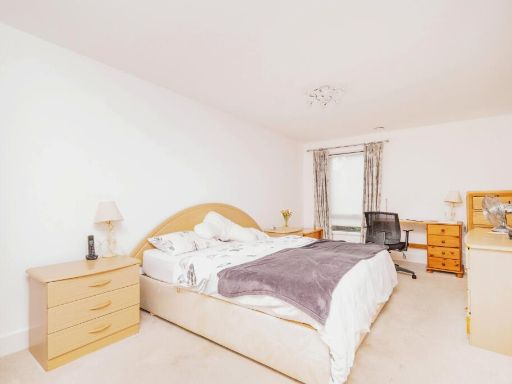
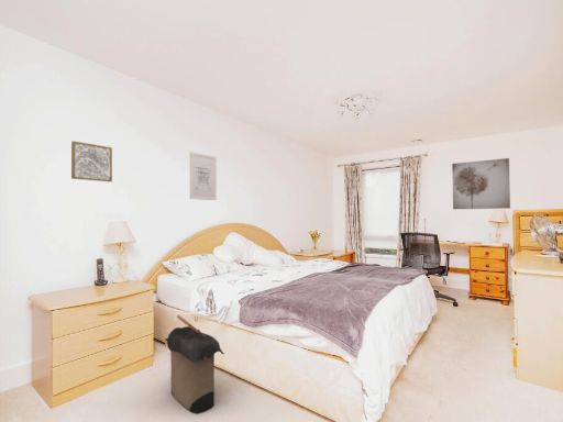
+ wall art (203, 177)
+ laundry hamper (194, 356)
+ wall art (92, 162)
+ wall art (479, 185)
